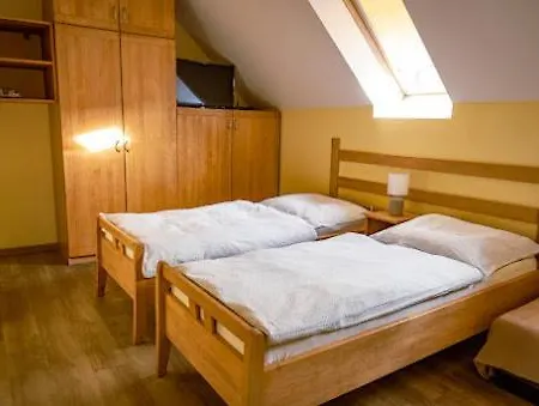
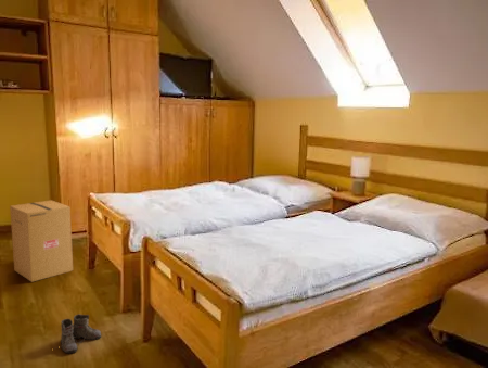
+ cardboard box (41, 239)
+ boots (77, 331)
